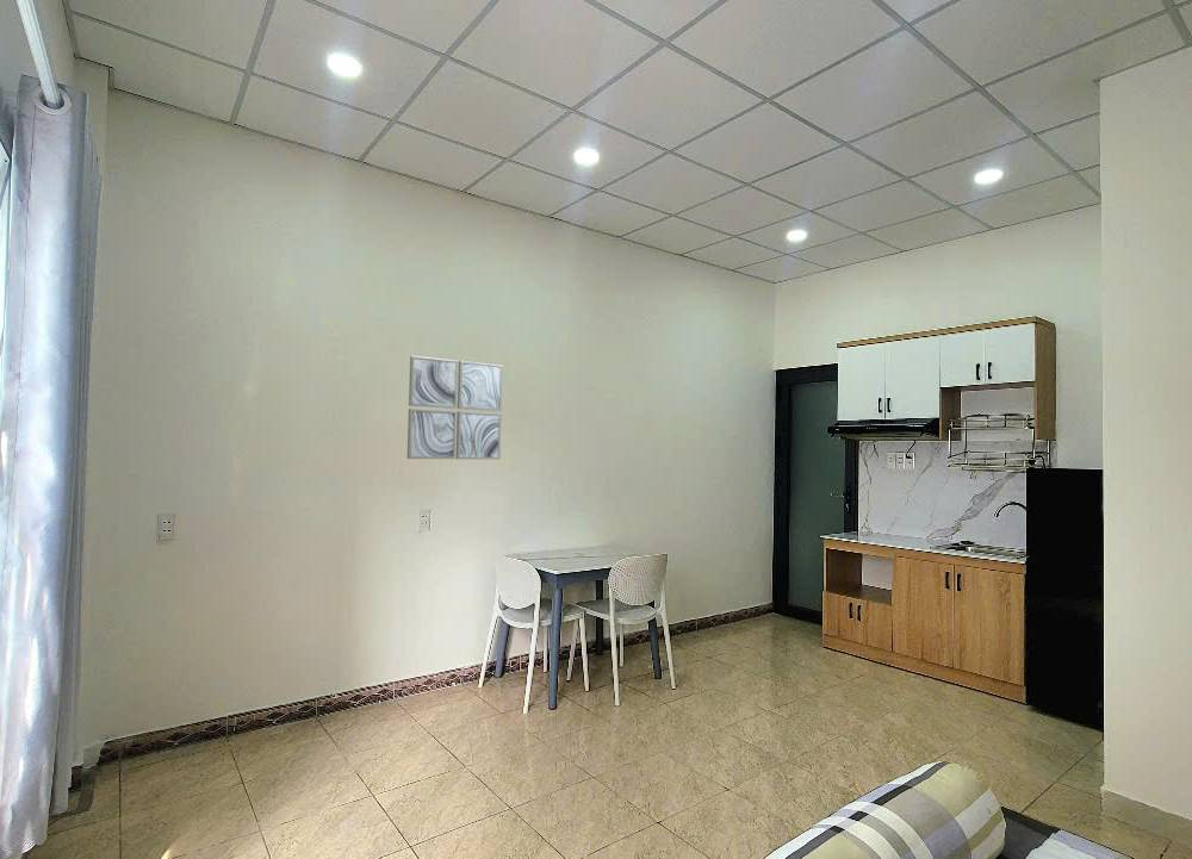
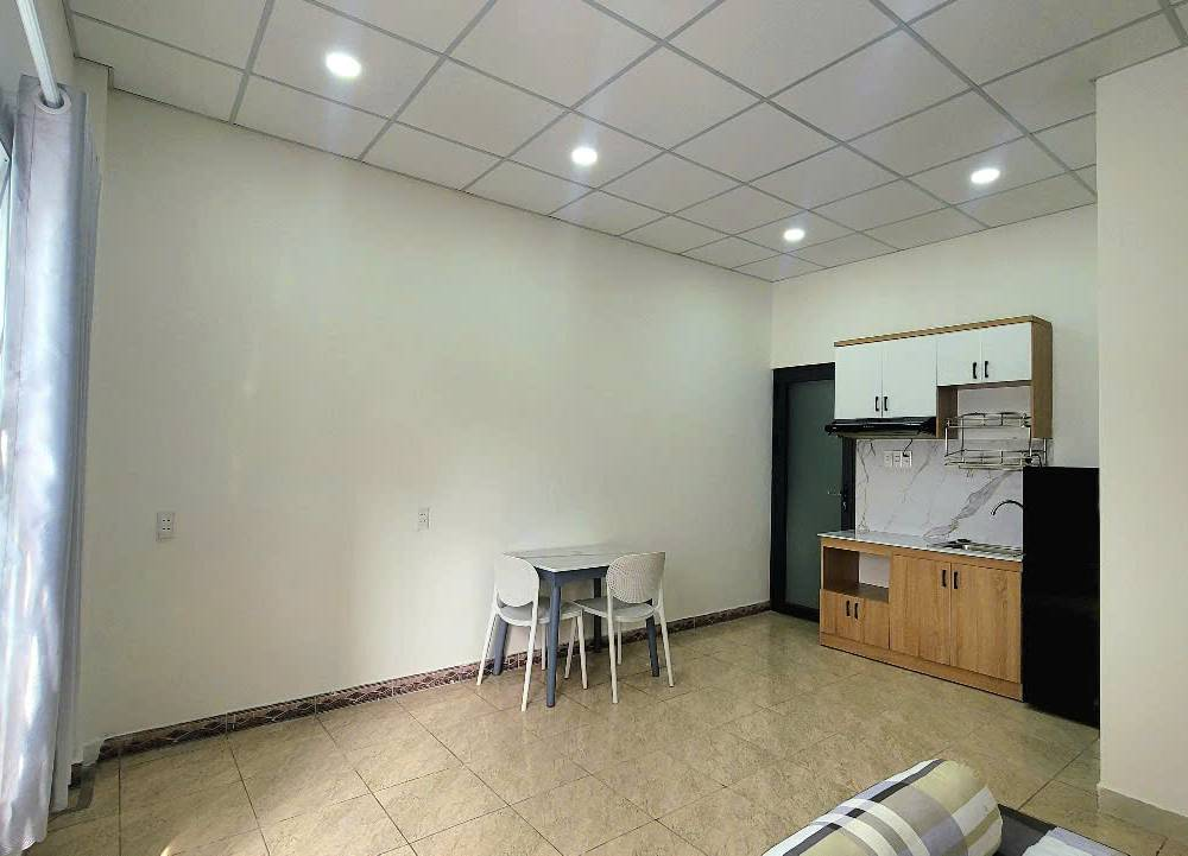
- wall art (455, 411)
